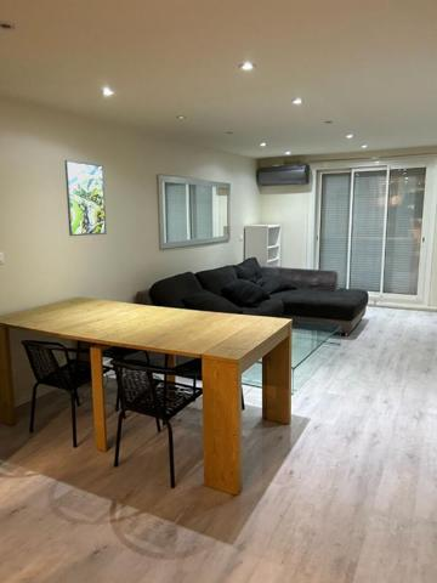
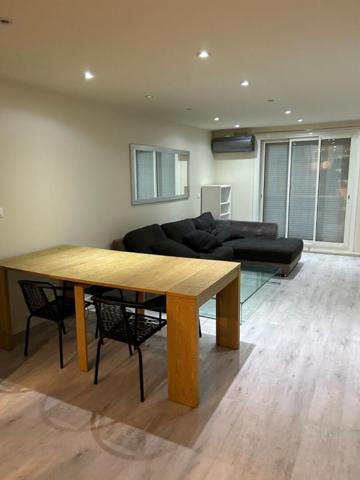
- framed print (86, 199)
